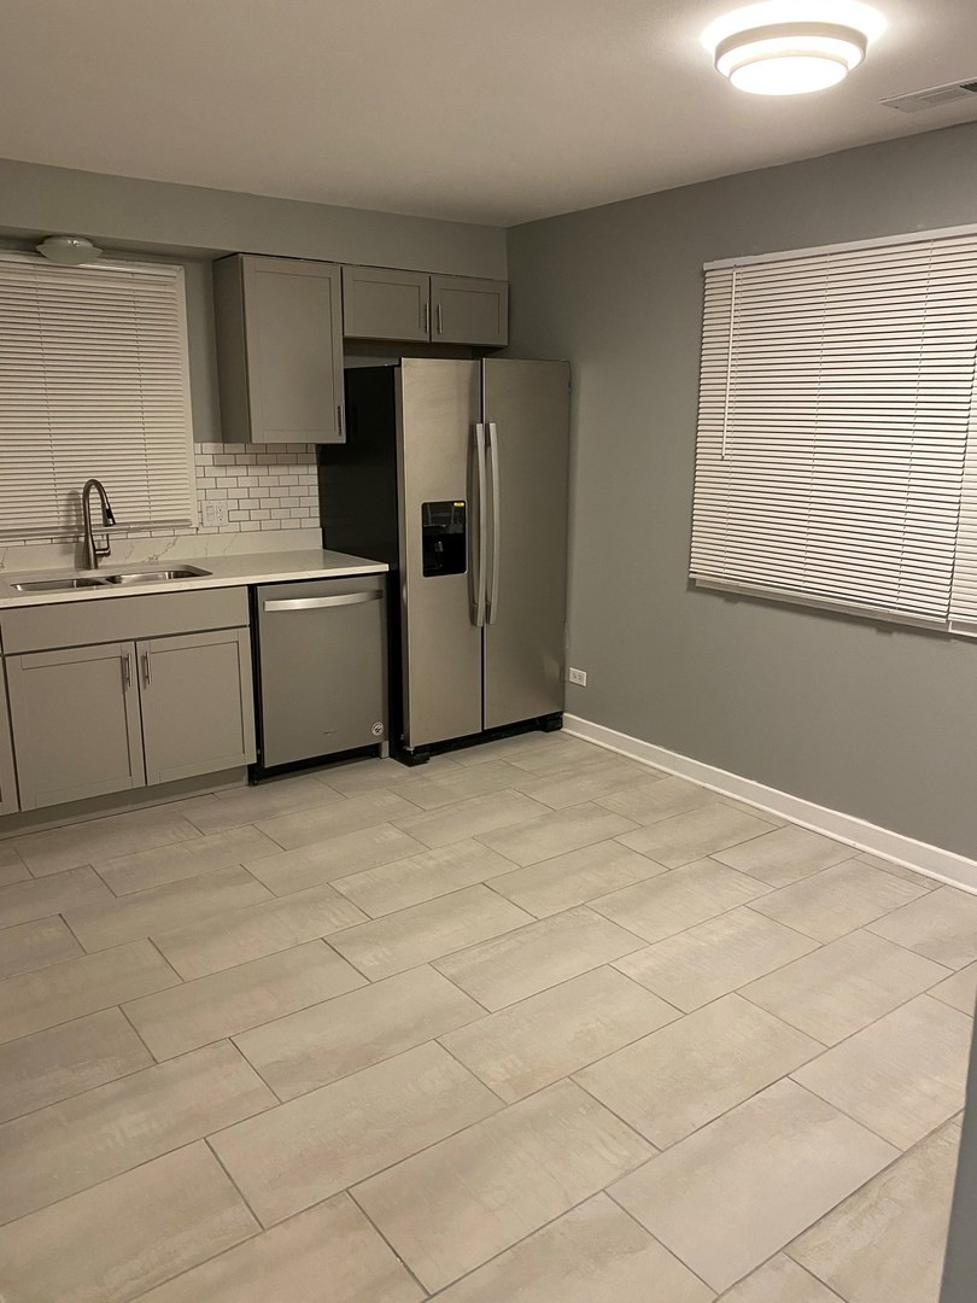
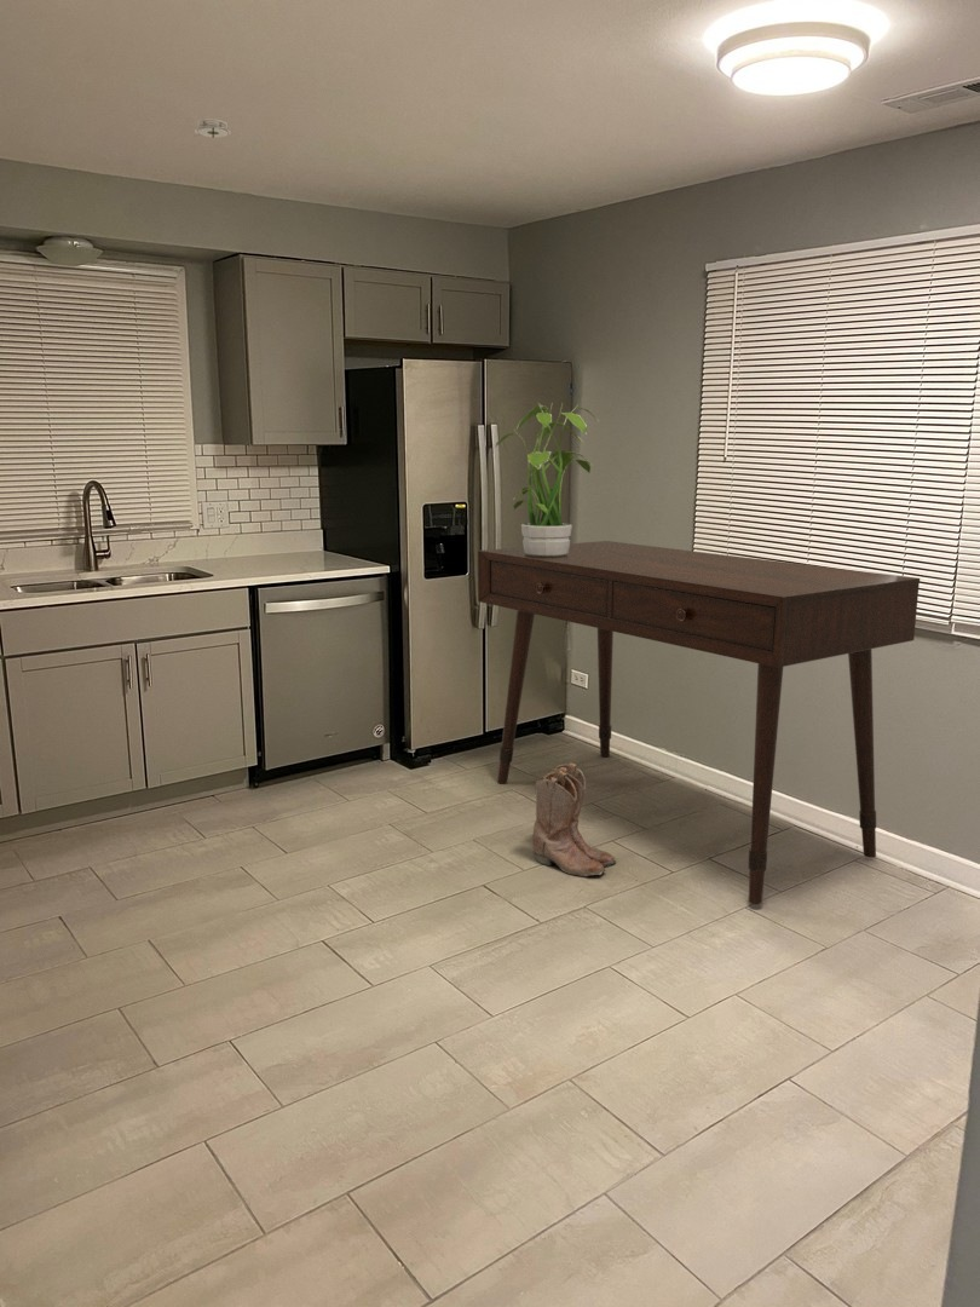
+ smoke detector (211, 128)
+ potted plant (557, 479)
+ boots (575, 816)
+ desk (682, 646)
